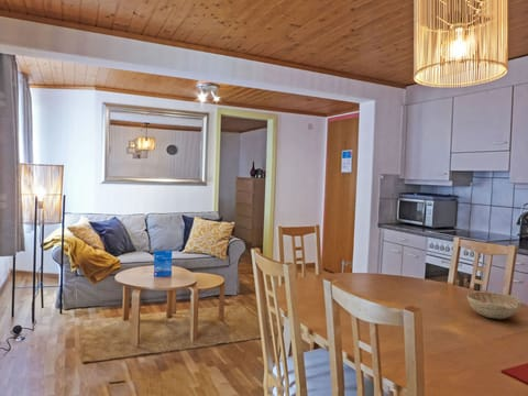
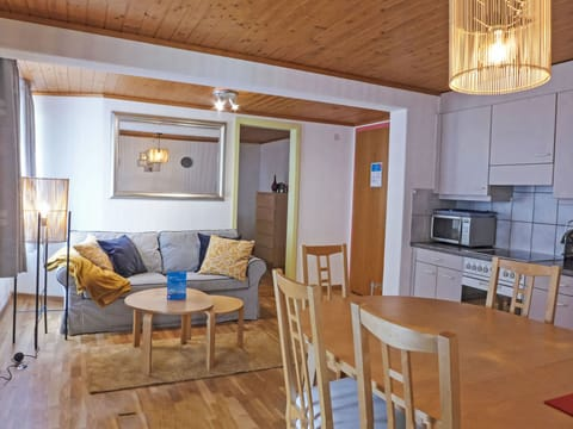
- decorative bowl (493, 306)
